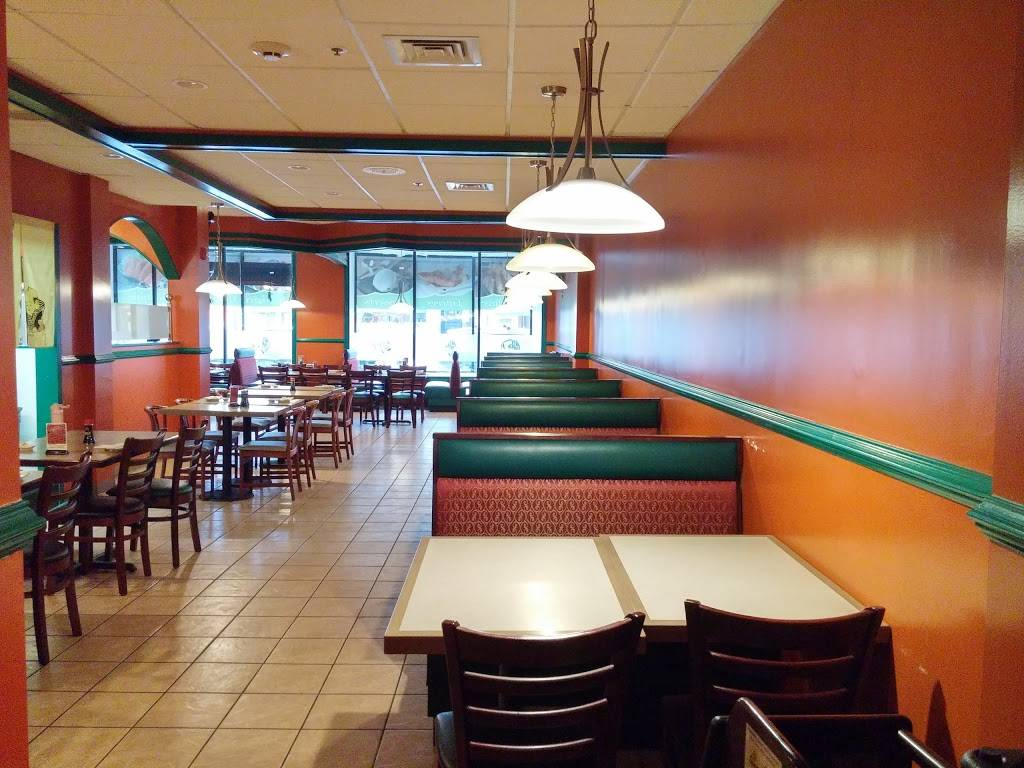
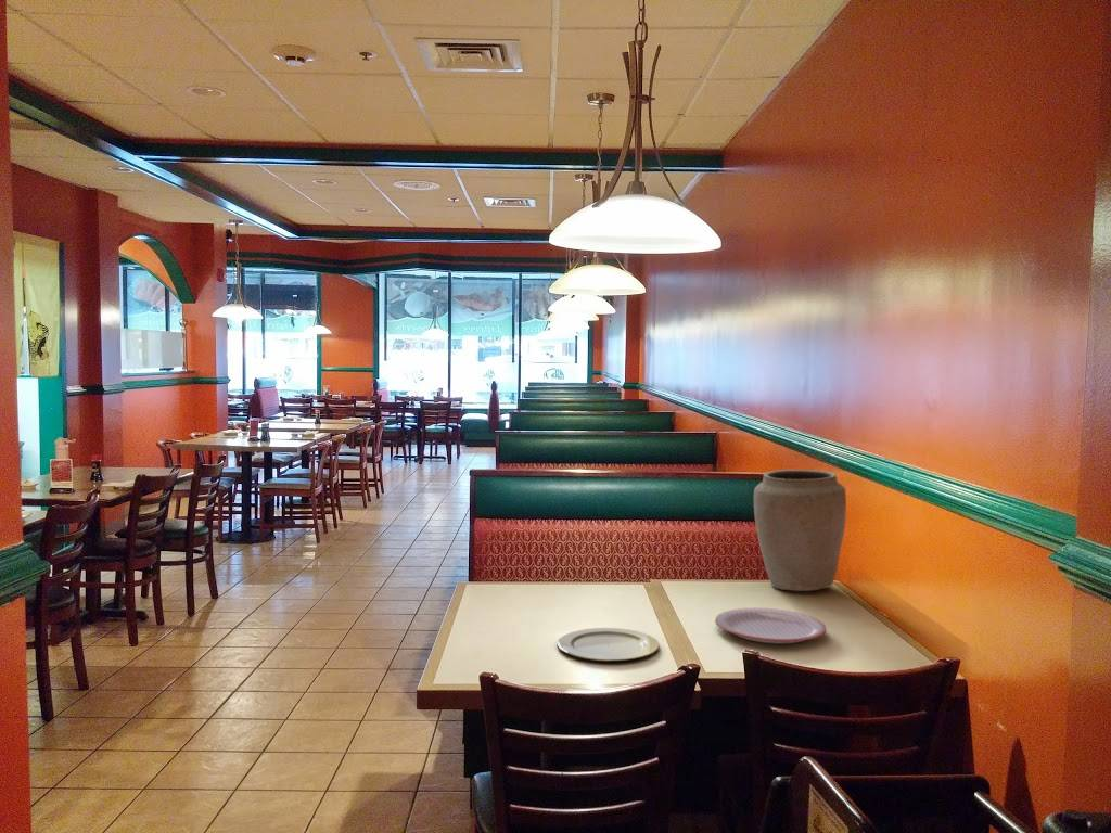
+ plate (608, 643)
+ vase (797, 529)
+ plate (769, 627)
